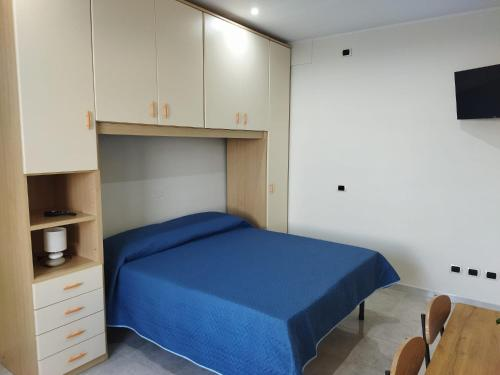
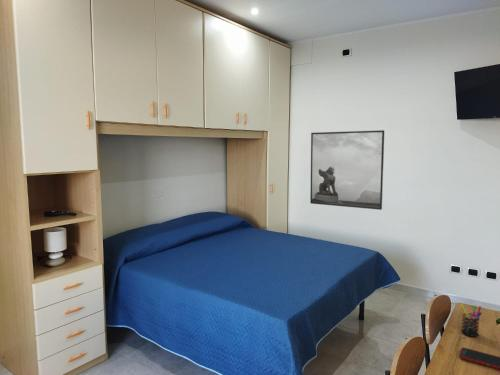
+ pen holder (472, 318)
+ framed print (344, 169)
+ cell phone (483, 358)
